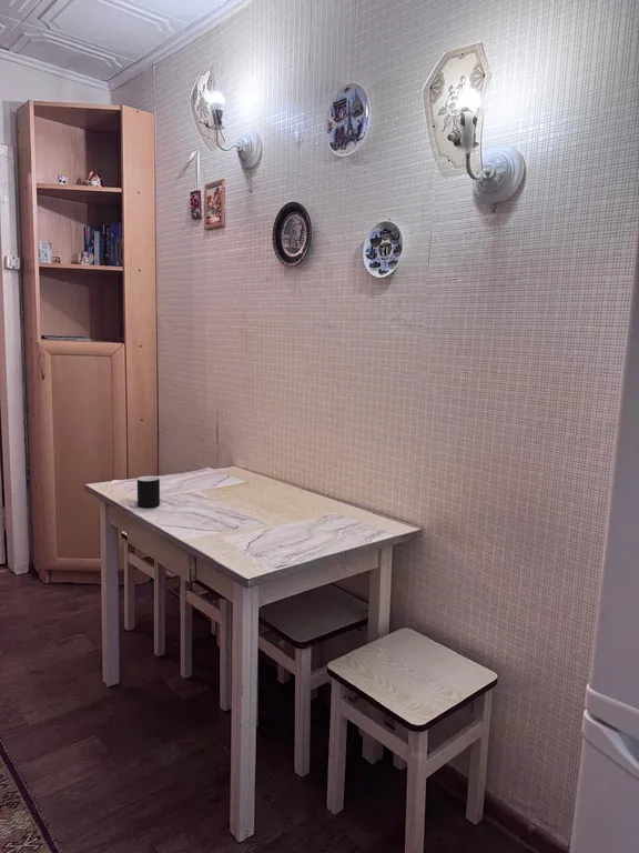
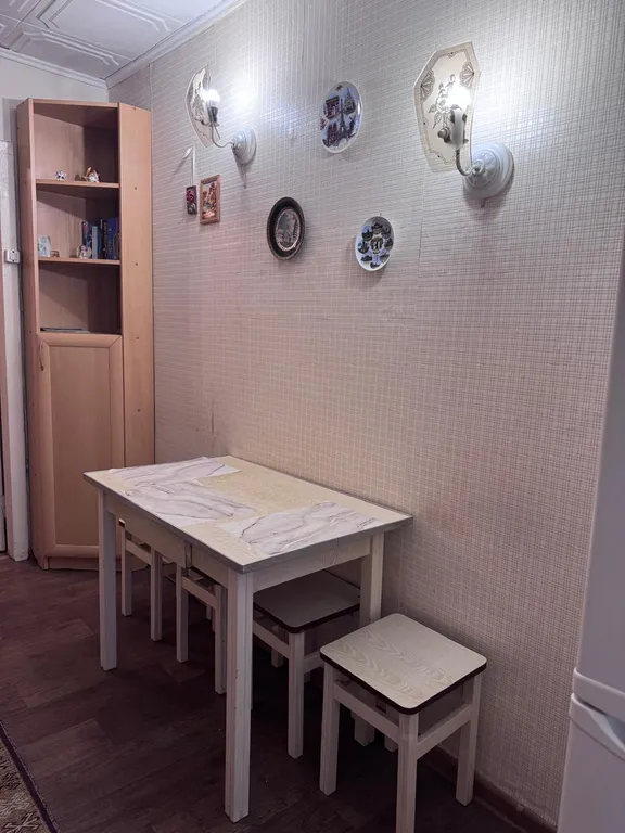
- cup (146, 490)
